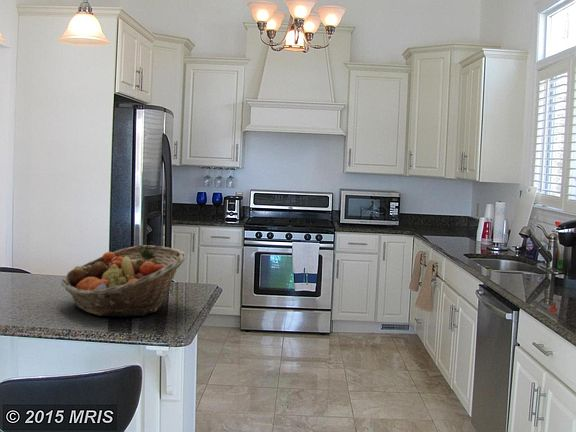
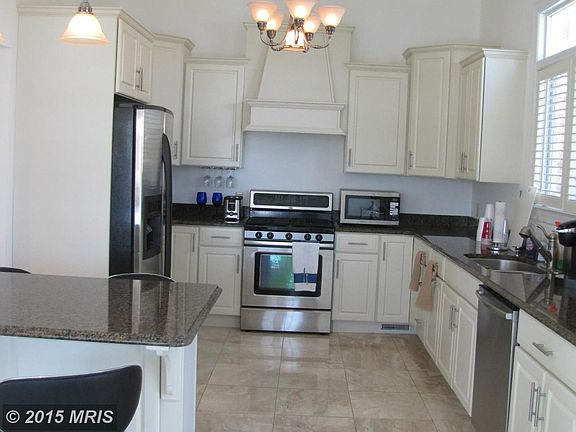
- fruit basket (124, 278)
